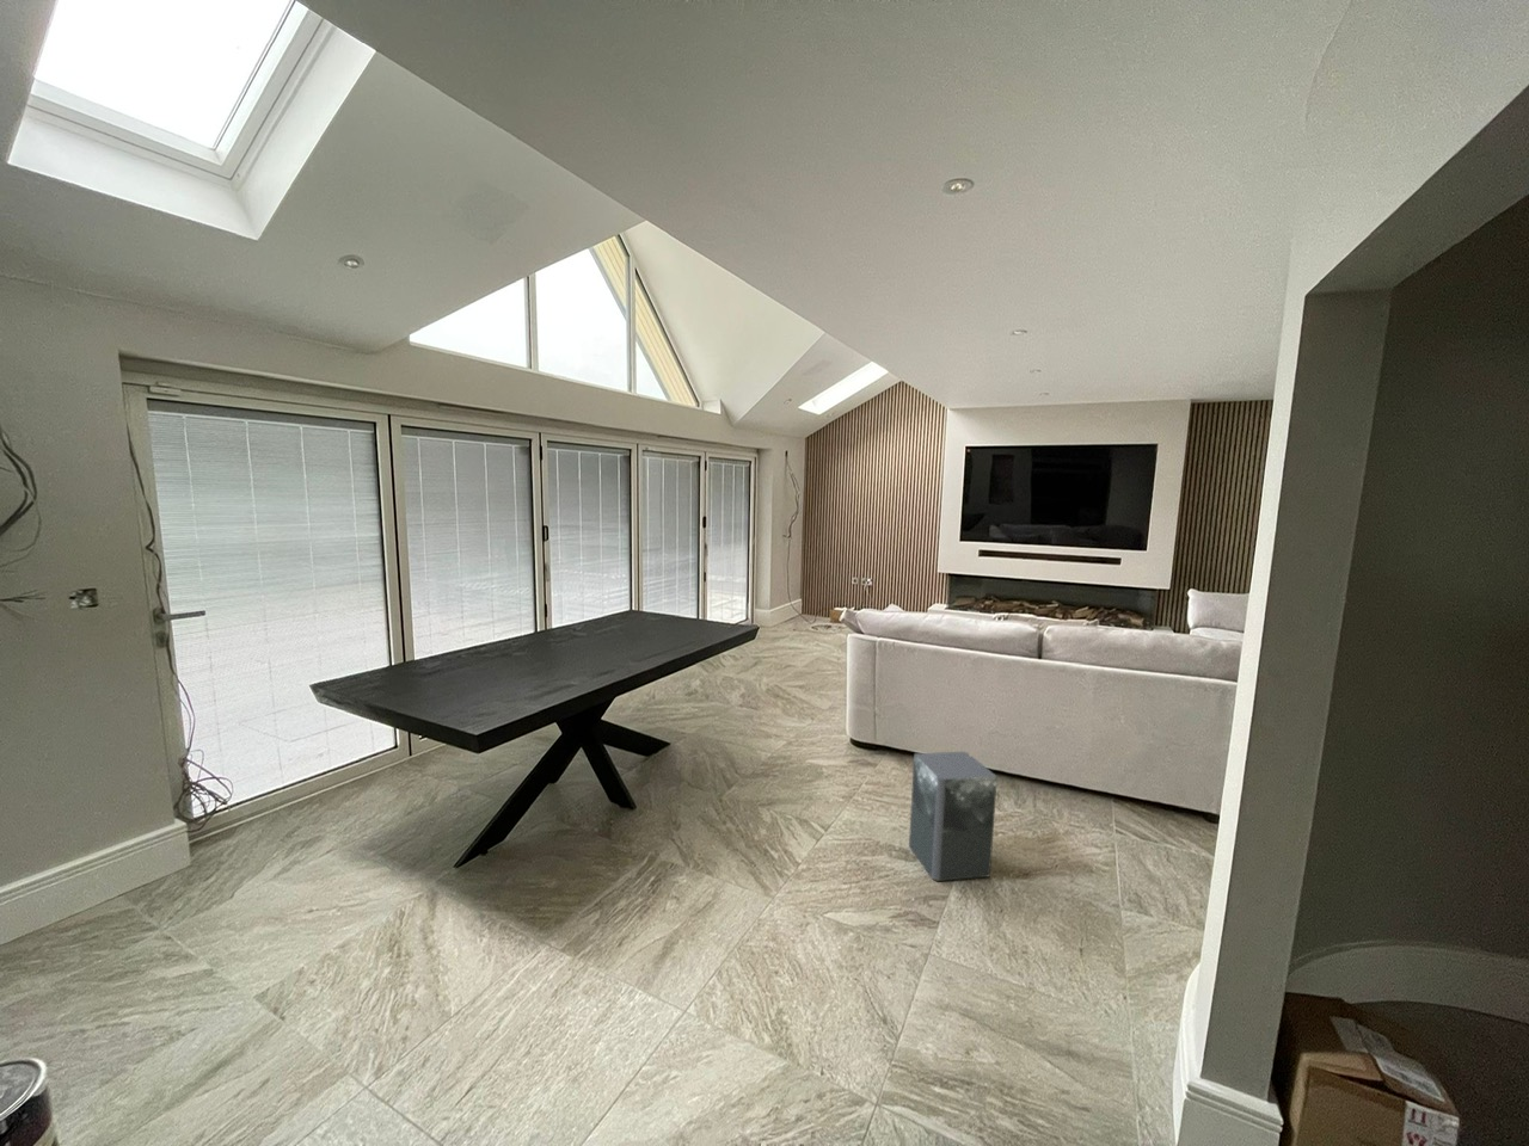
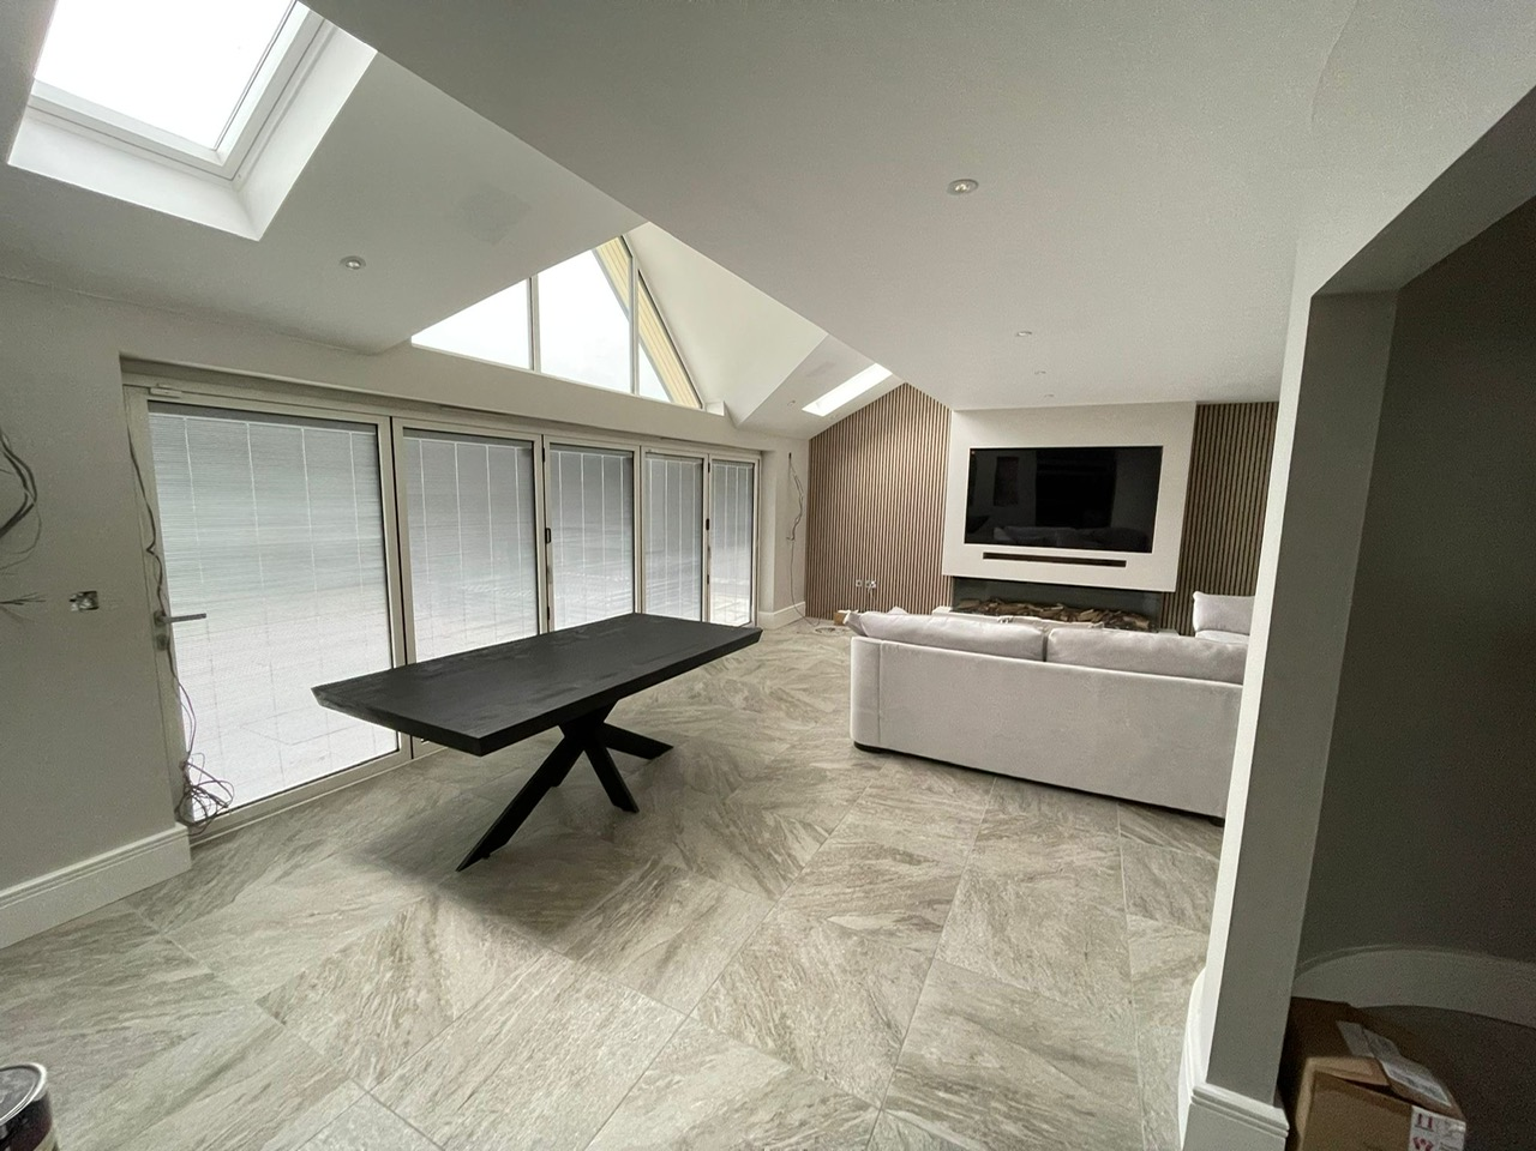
- speaker (950, 813)
